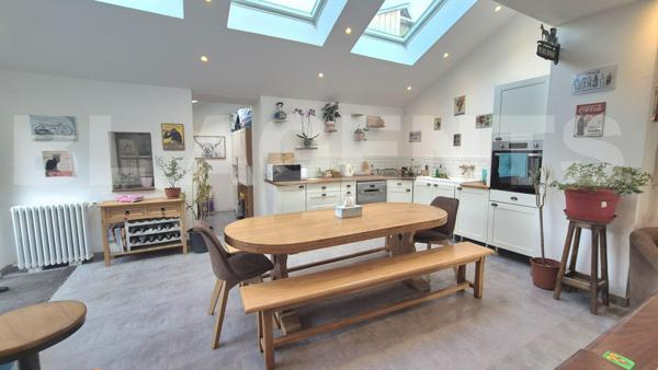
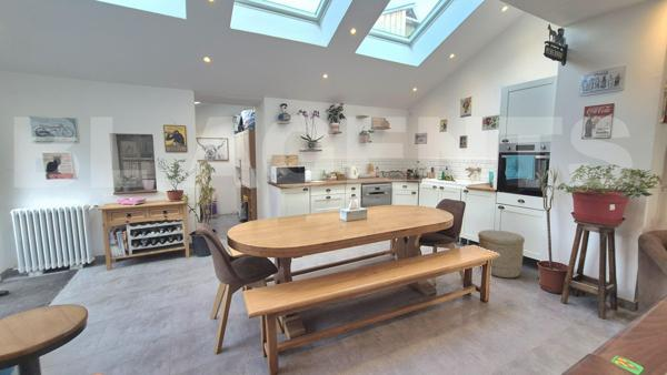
+ woven basket (499, 252)
